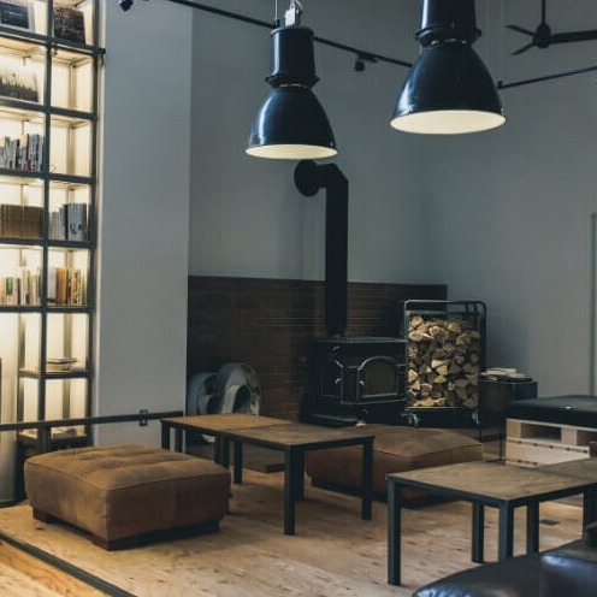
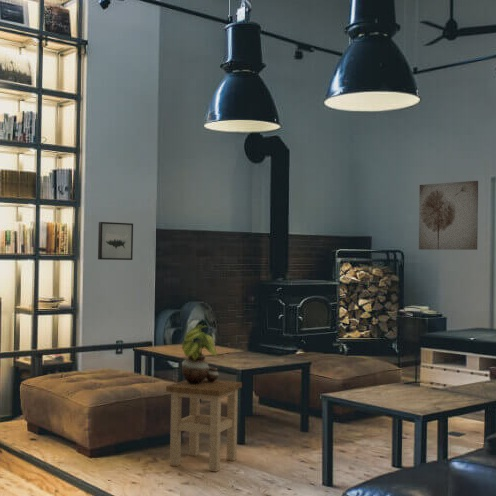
+ stool (204, 422)
+ wall art (115, 241)
+ wall art (447, 216)
+ potted plant (200, 353)
